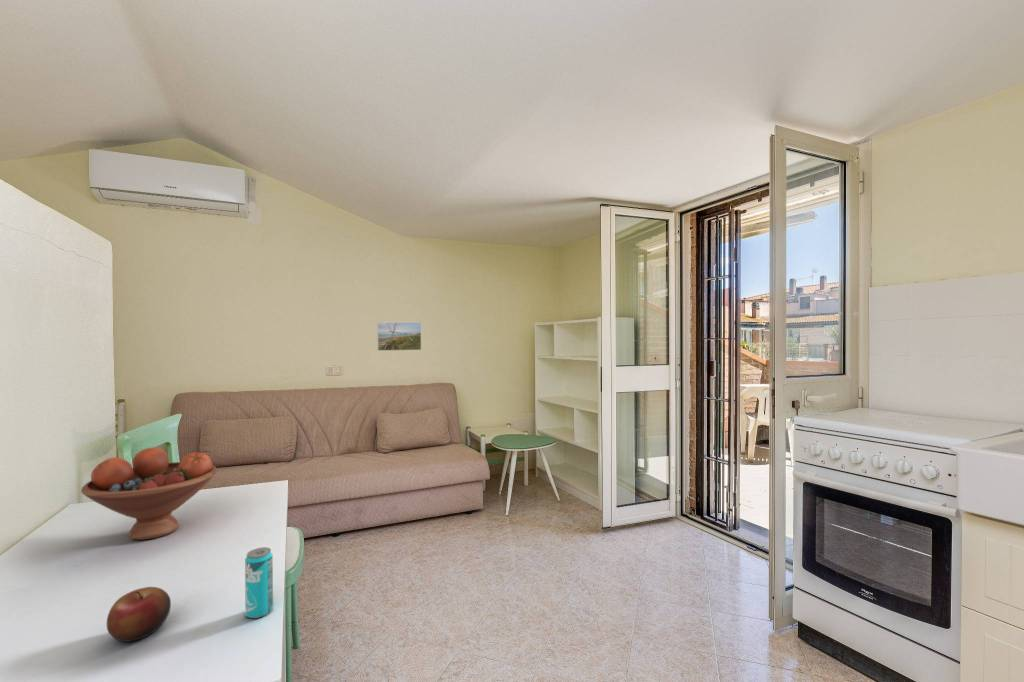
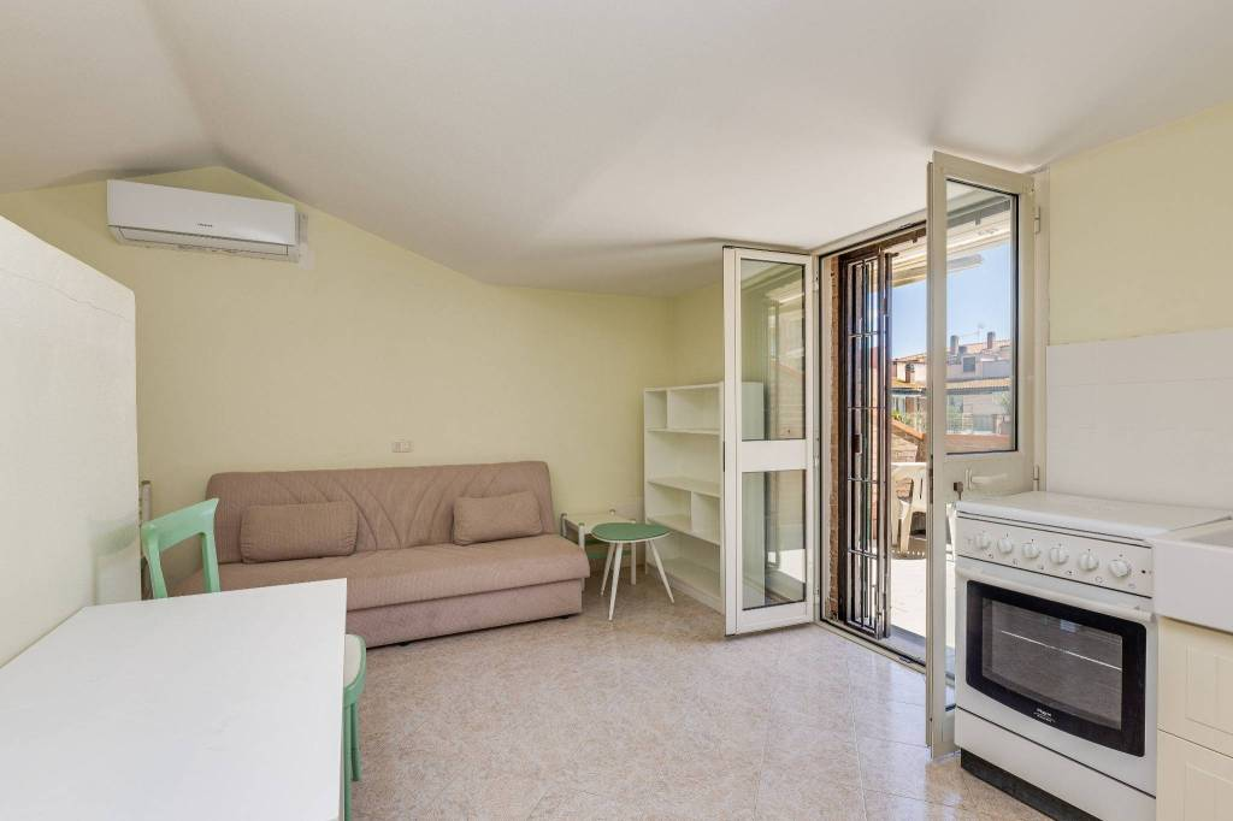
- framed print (399, 336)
- beverage can (259, 581)
- fruit bowl (154, 493)
- apple (140, 611)
